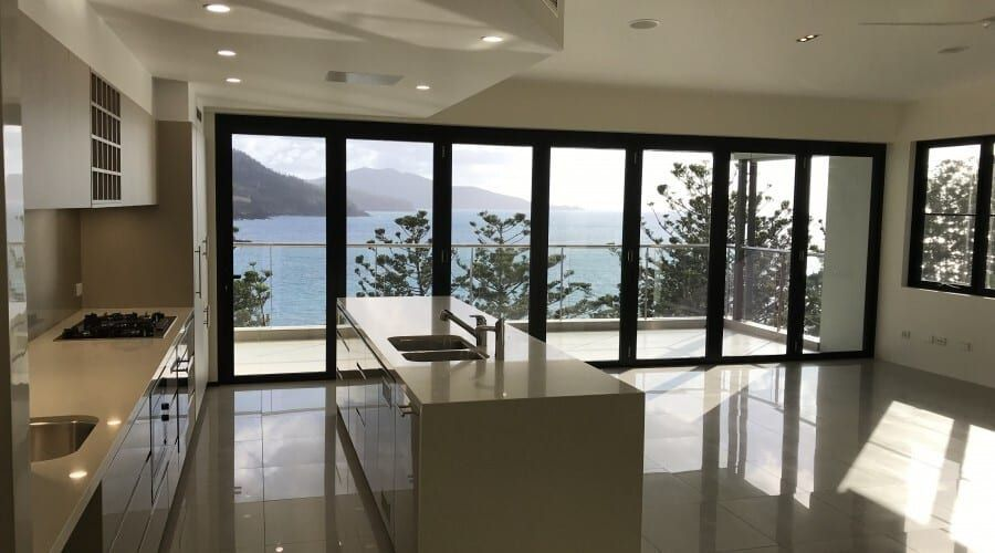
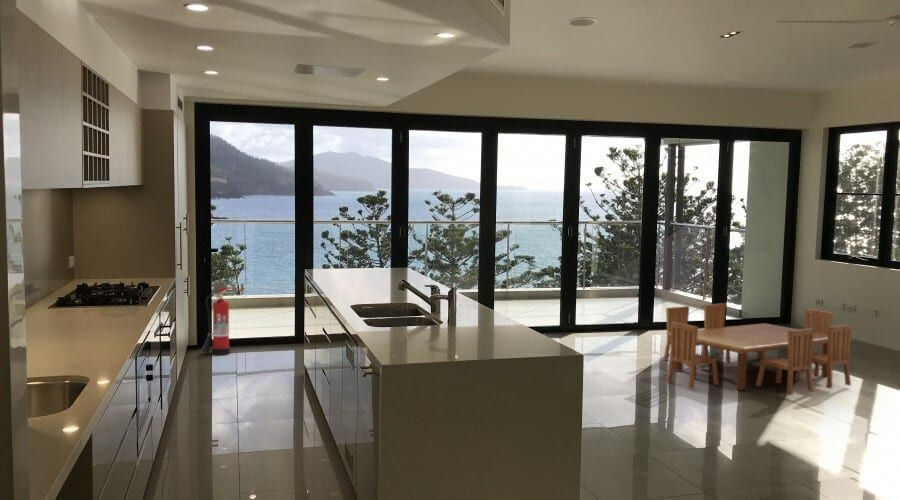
+ fire extinguisher (219, 320)
+ dining table (752, 344)
